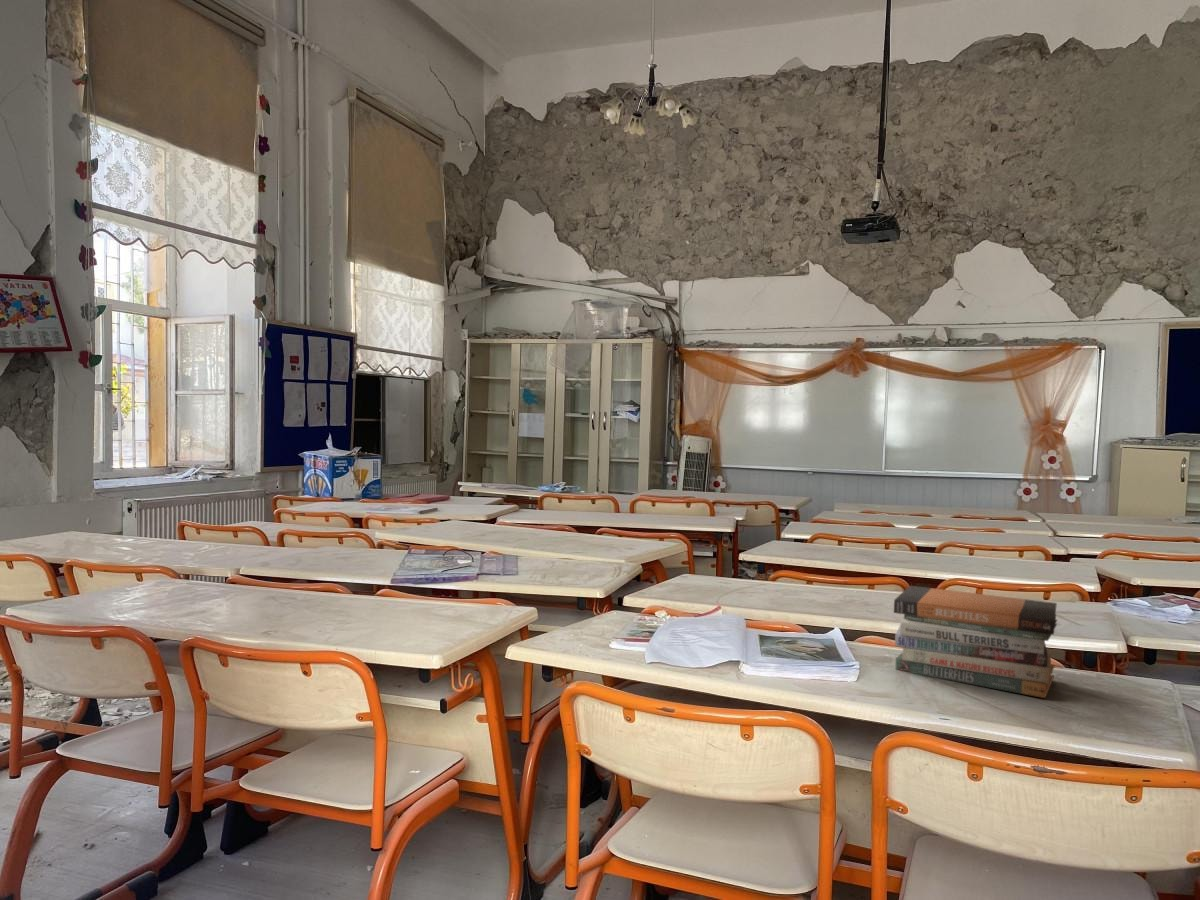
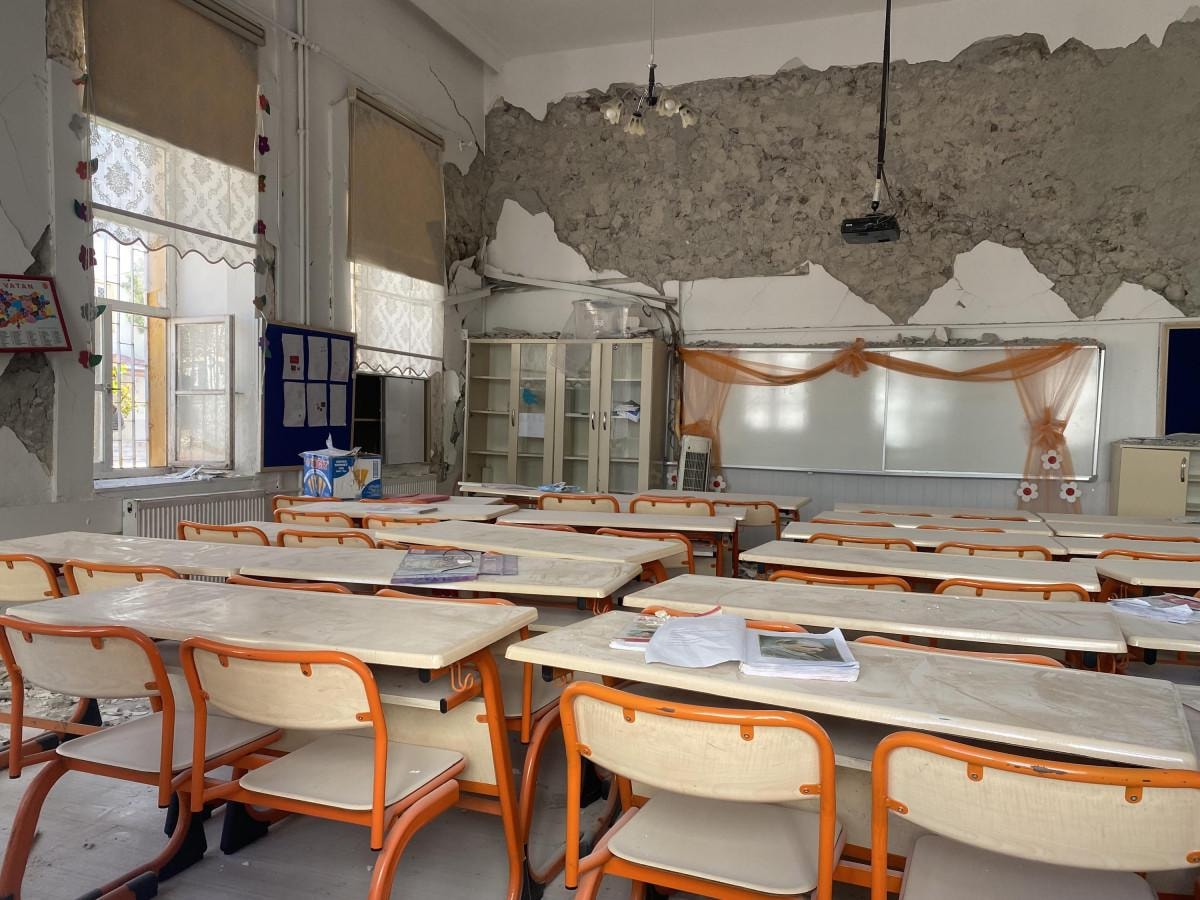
- book stack (973, 637)
